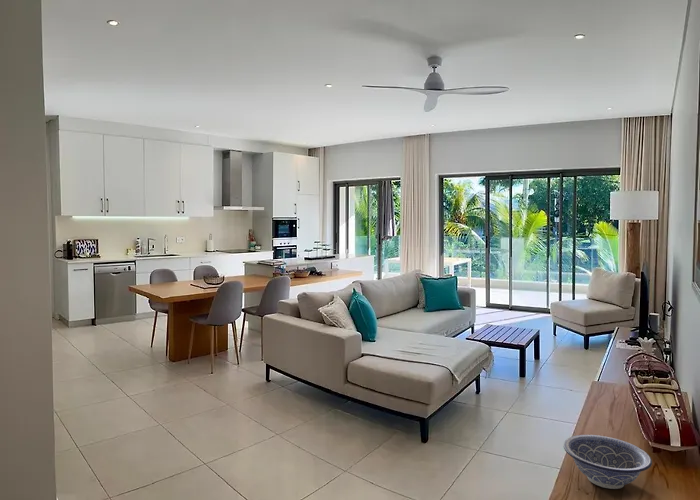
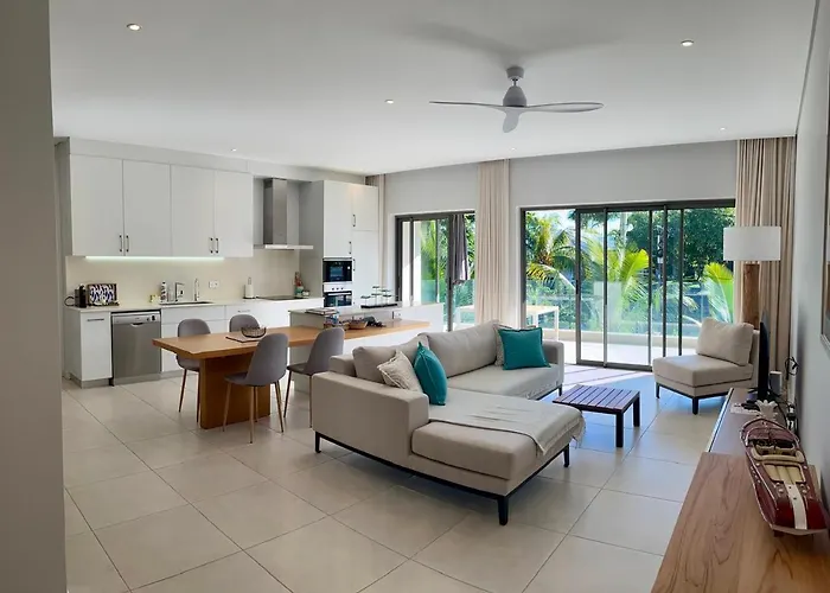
- decorative bowl (605, 465)
